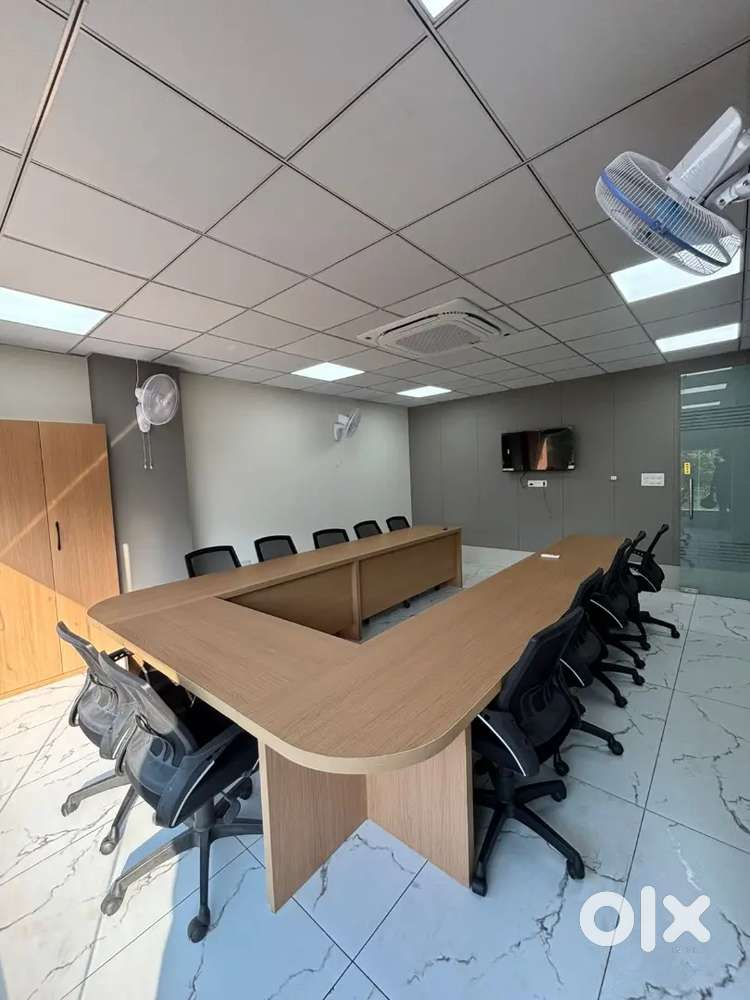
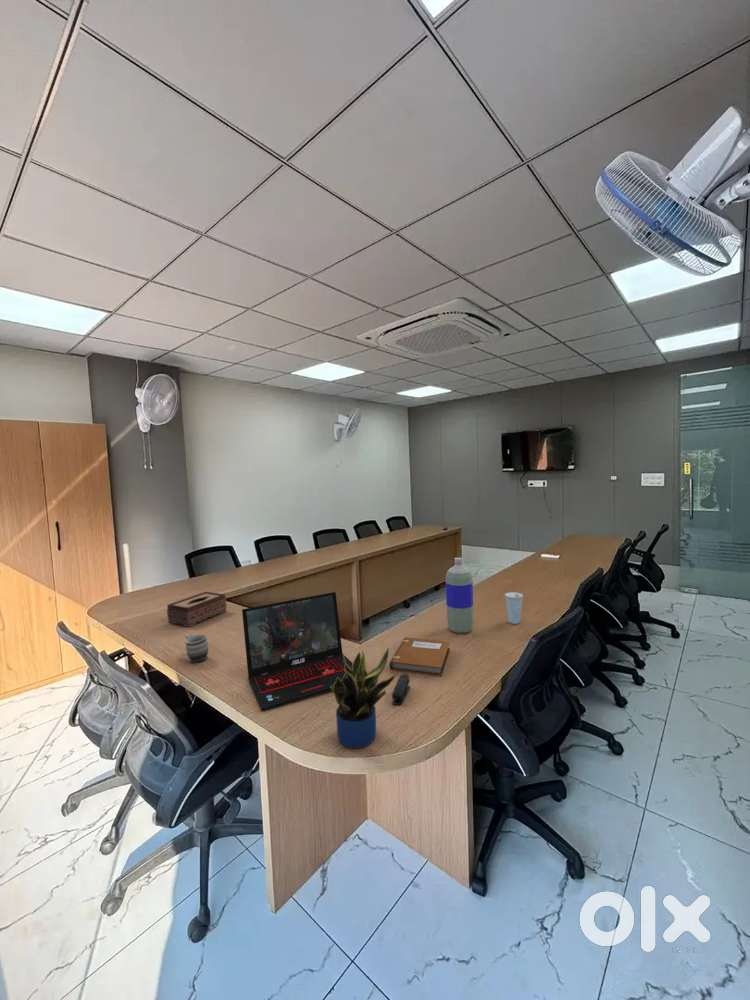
+ bottle (459, 594)
+ laptop (303, 644)
+ notebook (421, 654)
+ potted plant (367, 687)
+ cup (514, 607)
+ mug (194, 647)
+ stapler (401, 688)
+ tissue box (197, 608)
